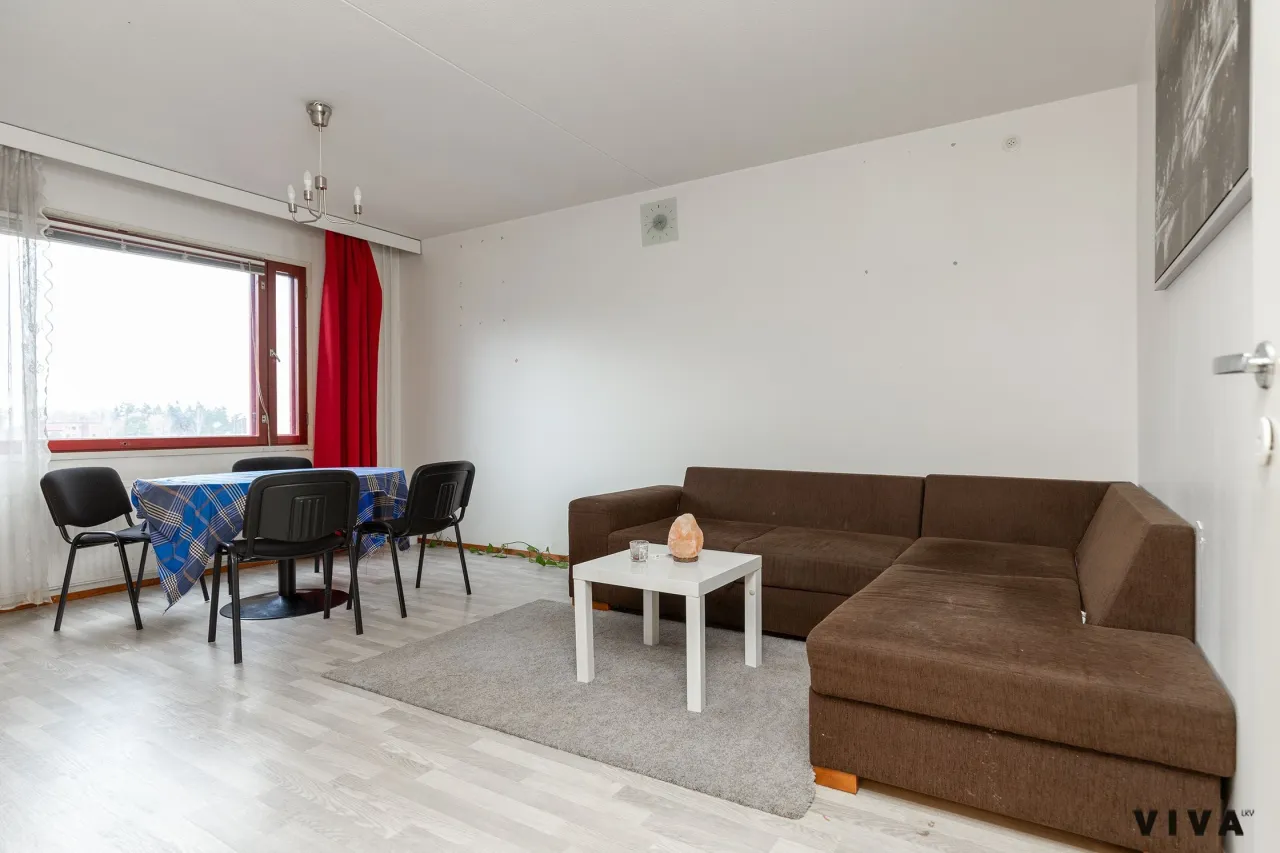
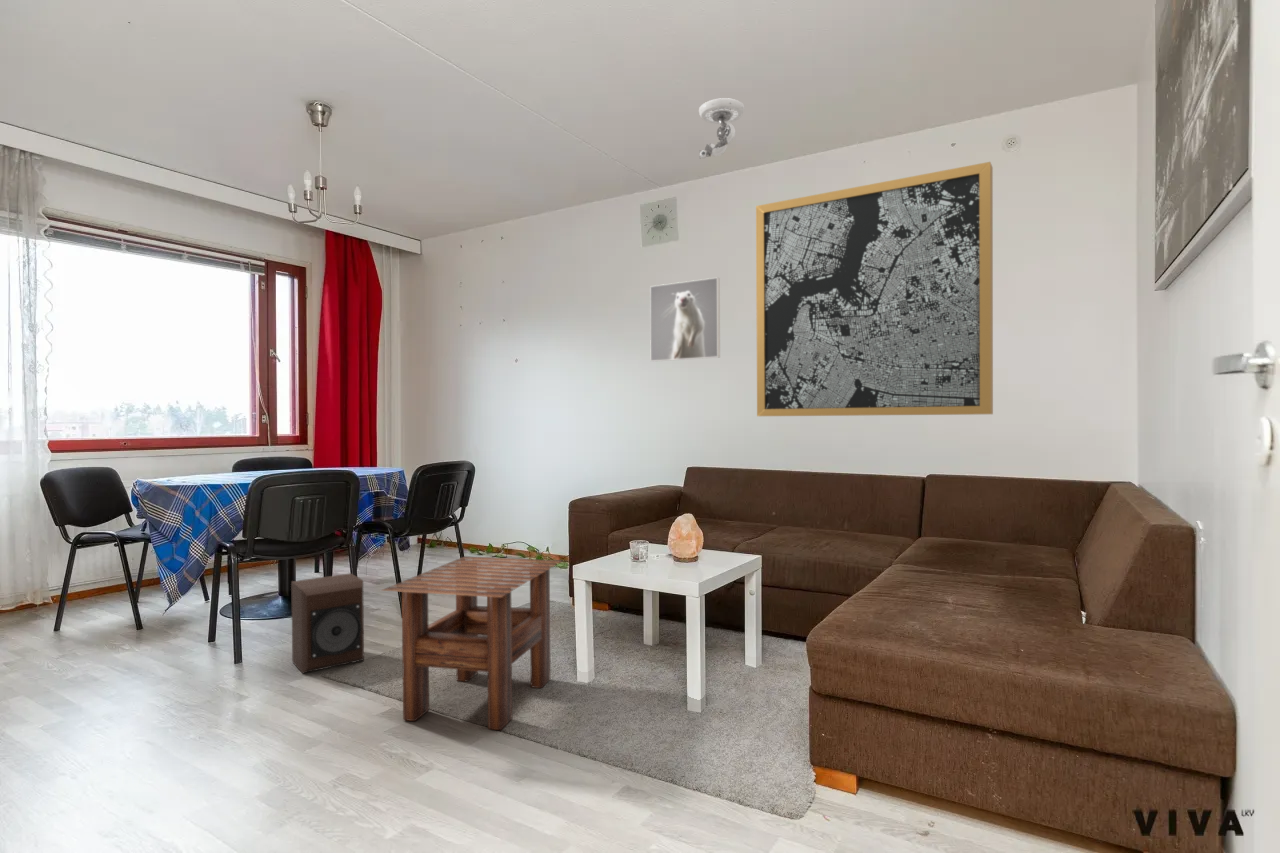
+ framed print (684, 320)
+ side table (480, 636)
+ wall art (865, 301)
+ speaker (330, 622)
+ security camera (721, 131)
